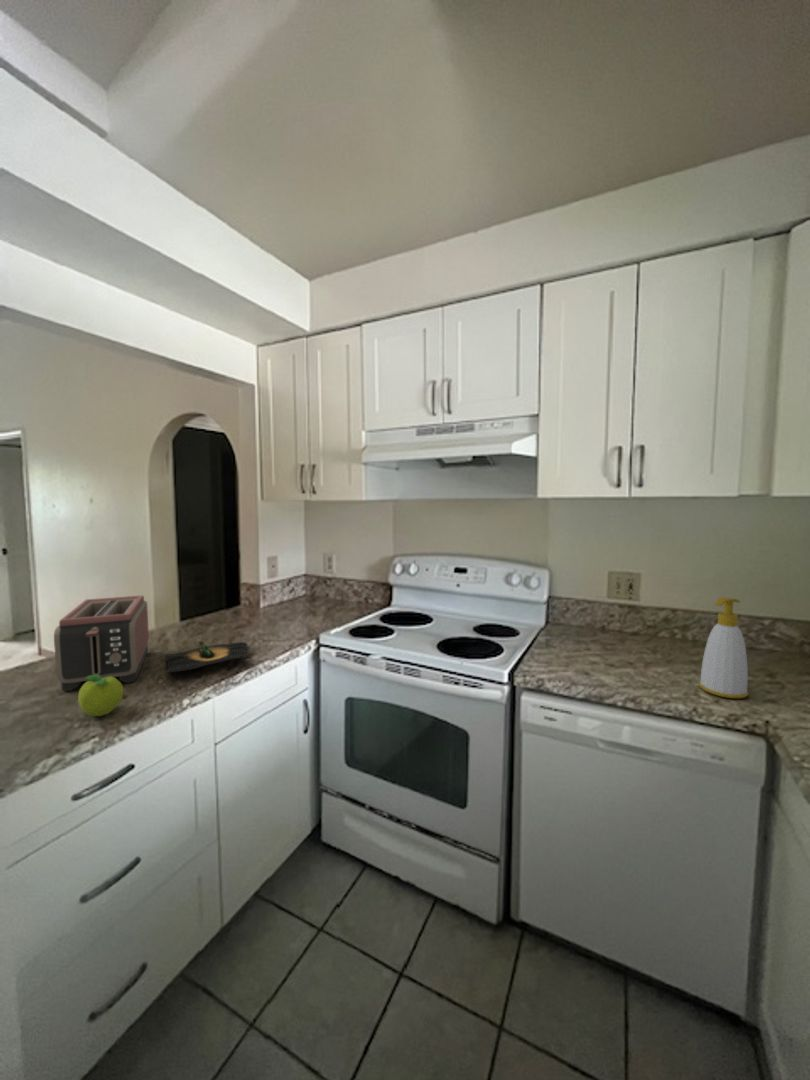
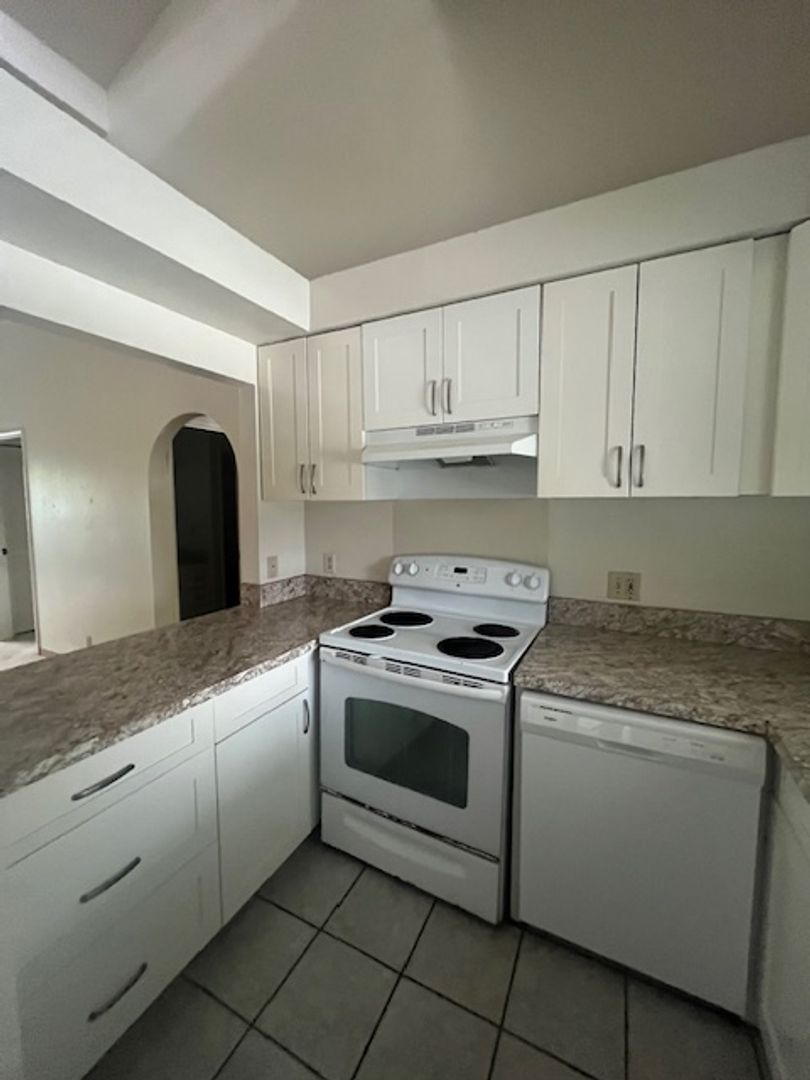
- soap bottle (725, 644)
- tequila (208, 651)
- fruit (101, 694)
- toaster (106, 640)
